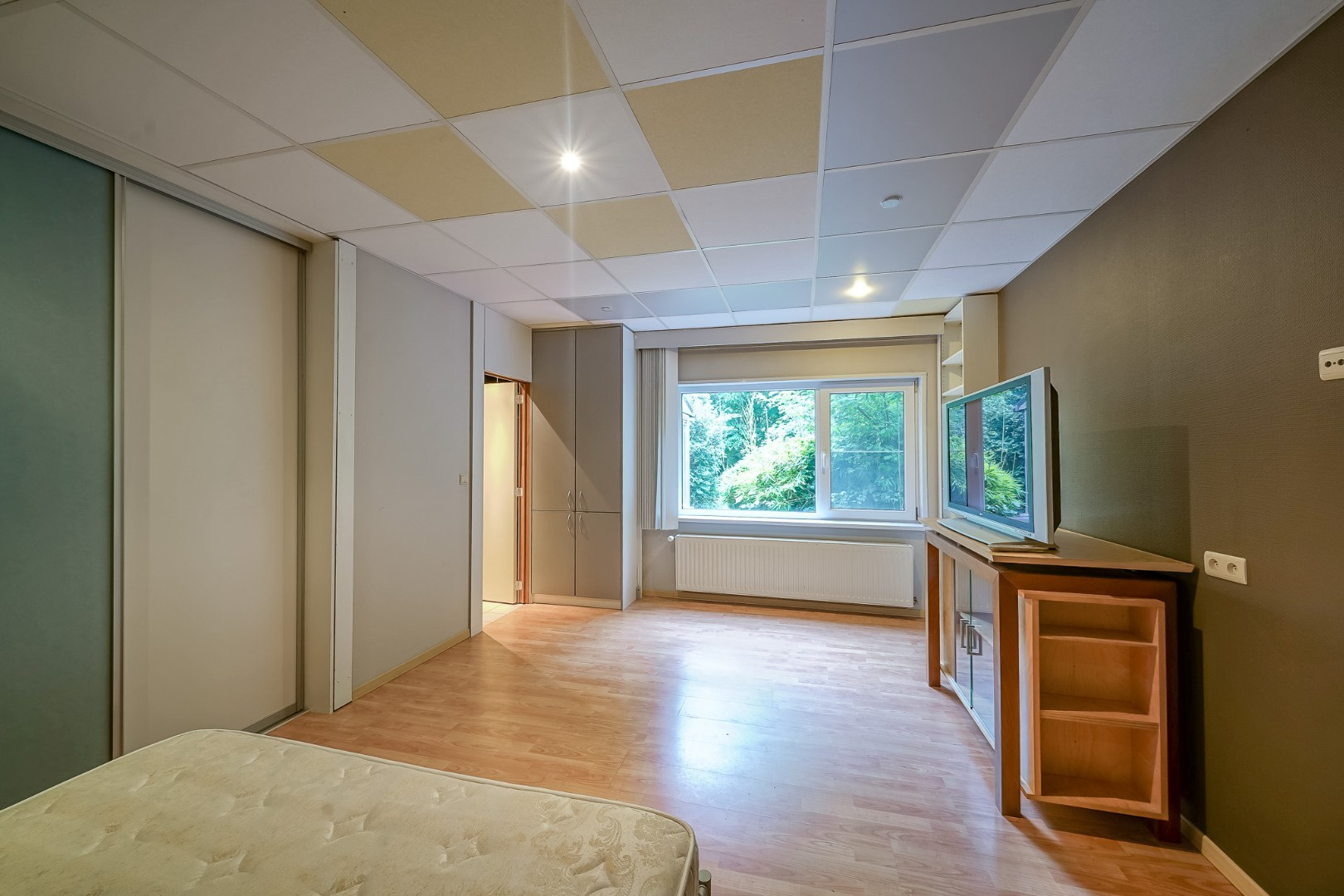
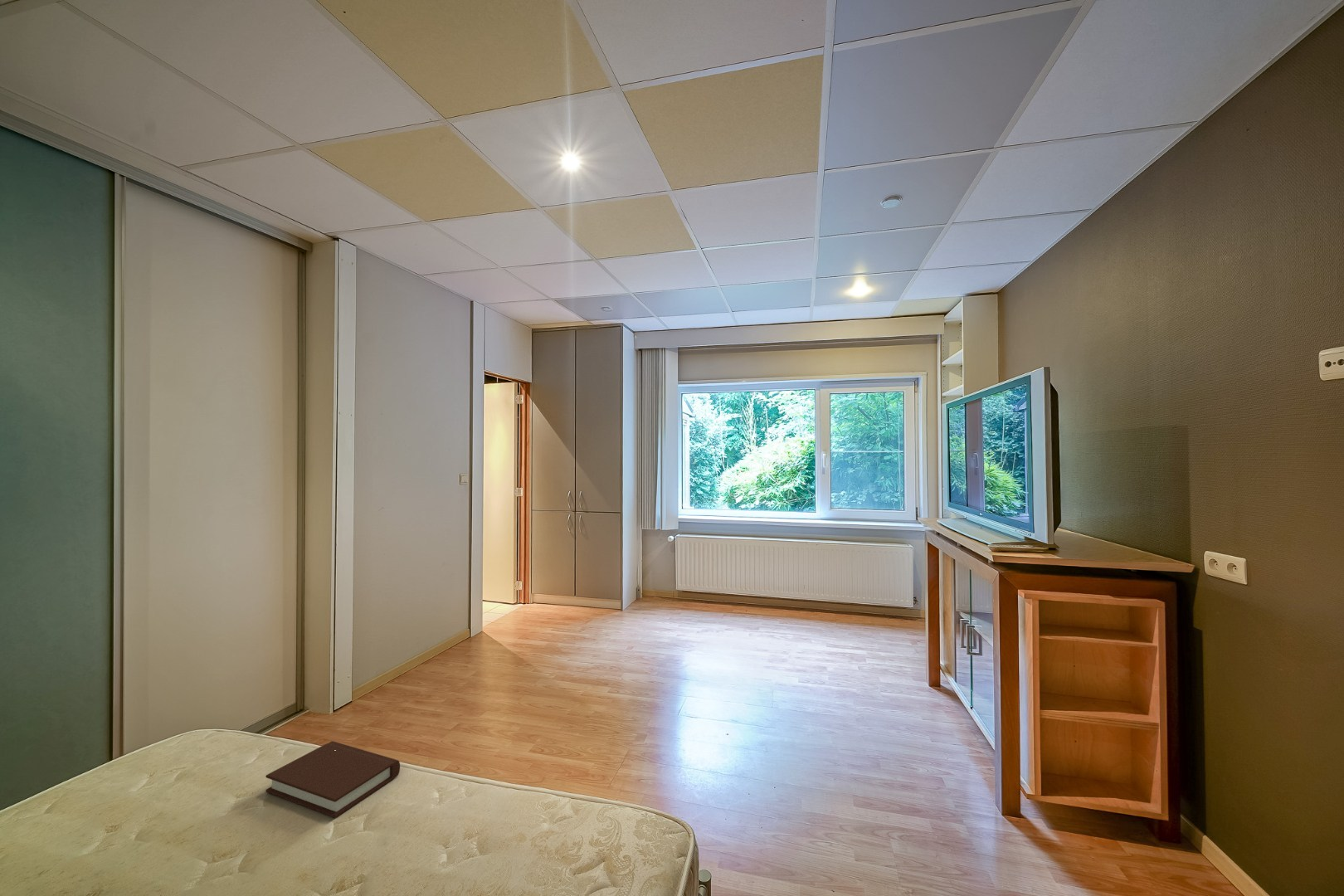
+ book (334, 774)
